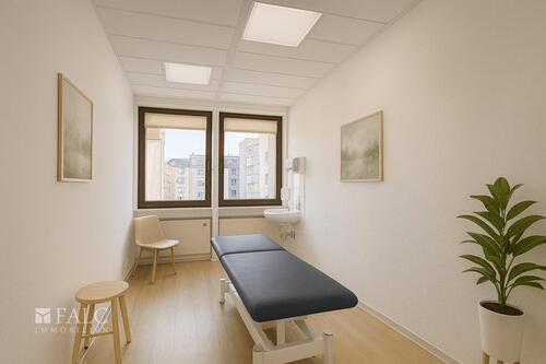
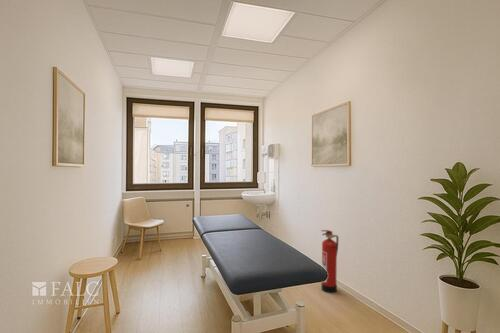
+ fire extinguisher (329, 259)
